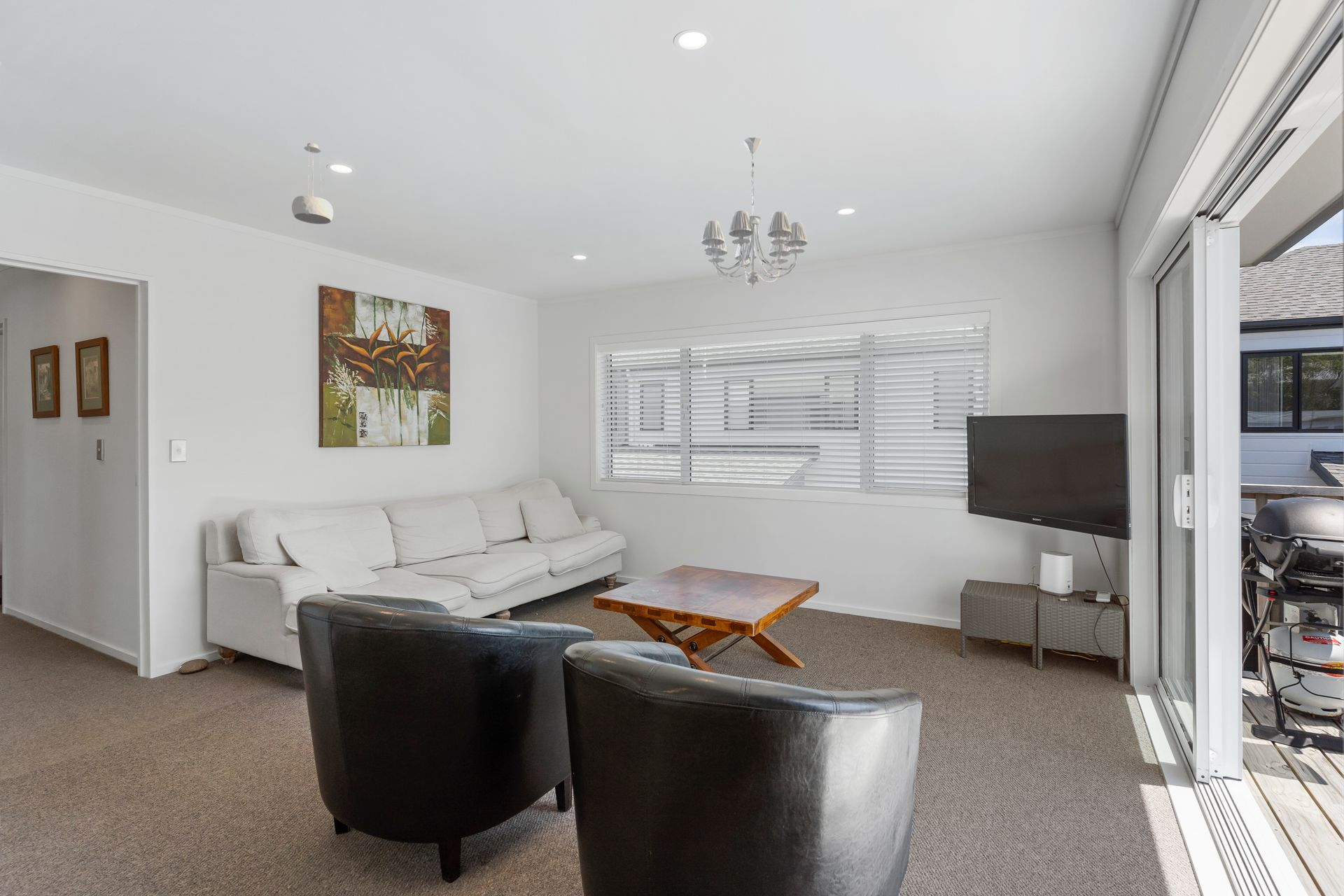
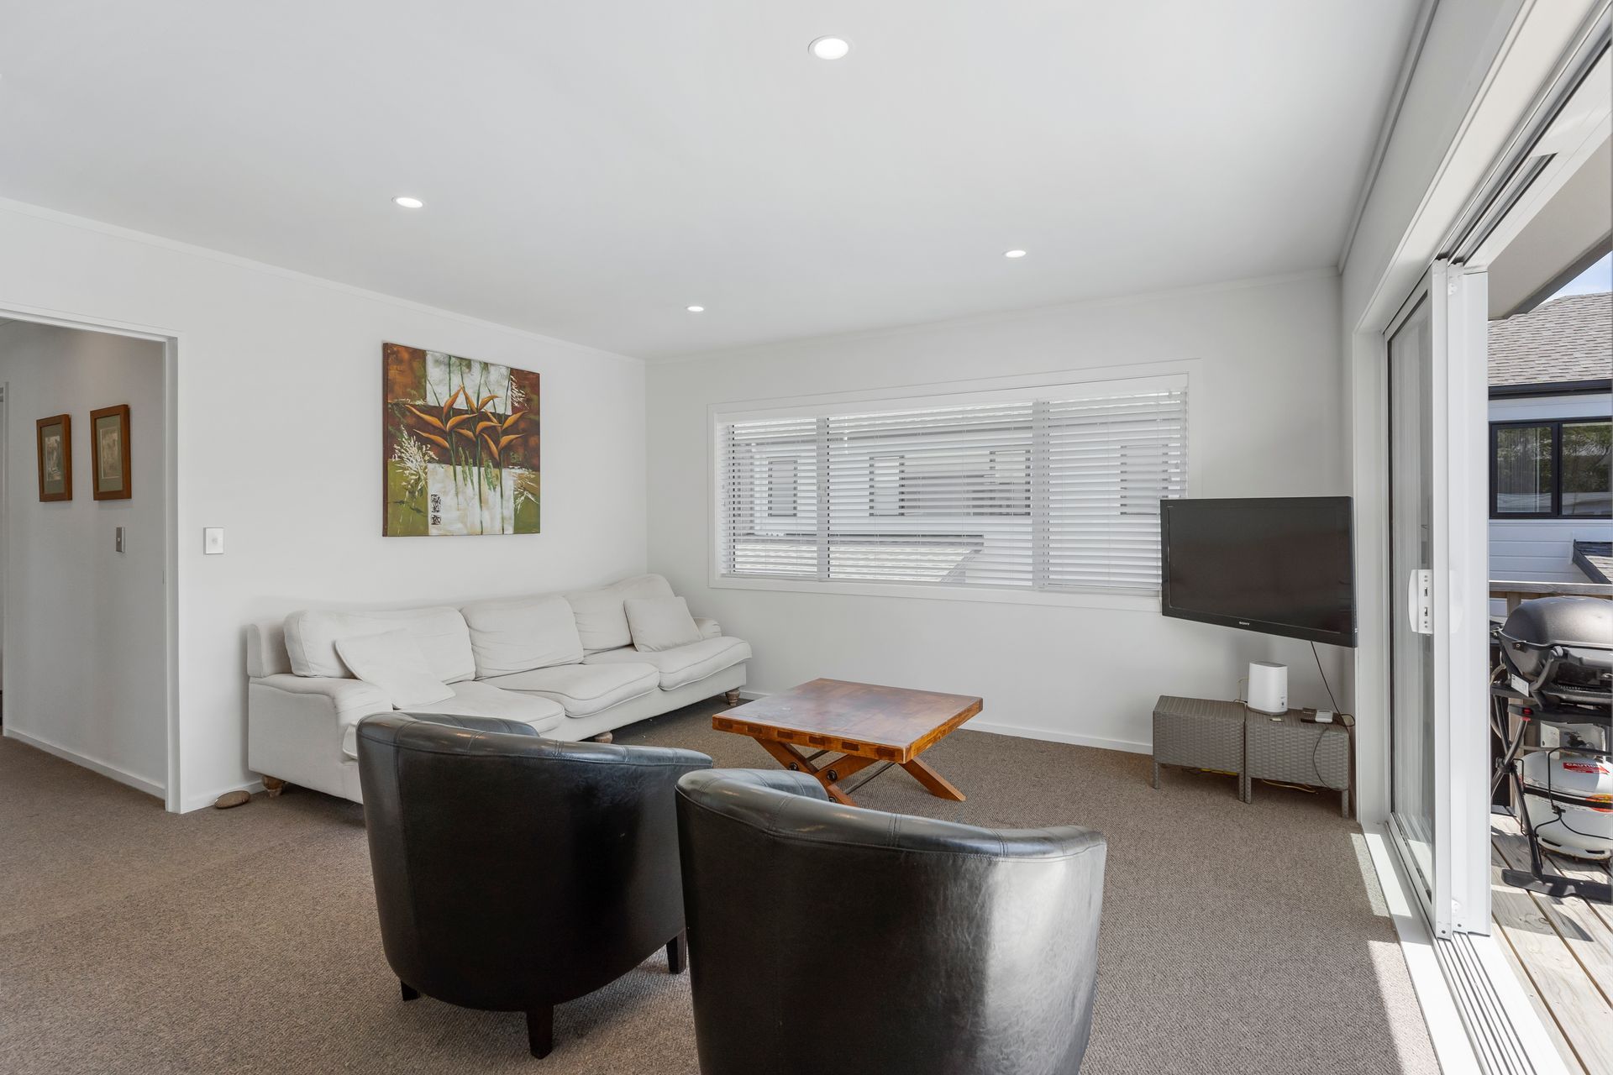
- pendant light (312, 182)
- chandelier (754, 216)
